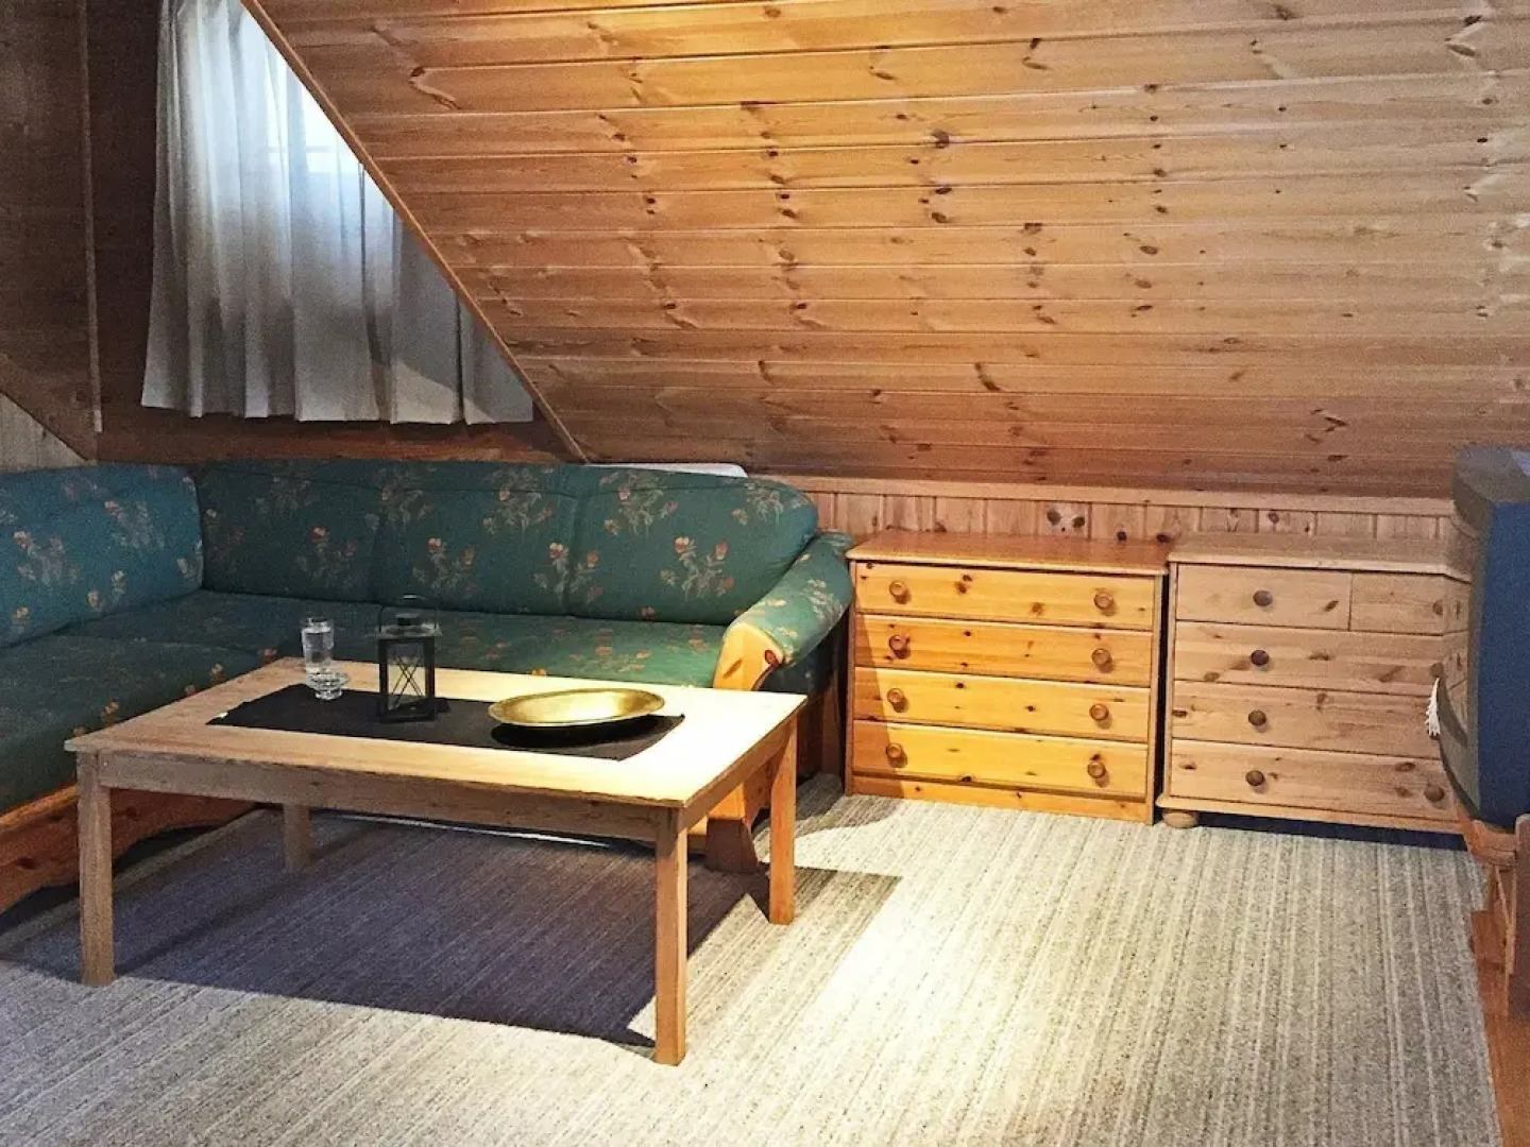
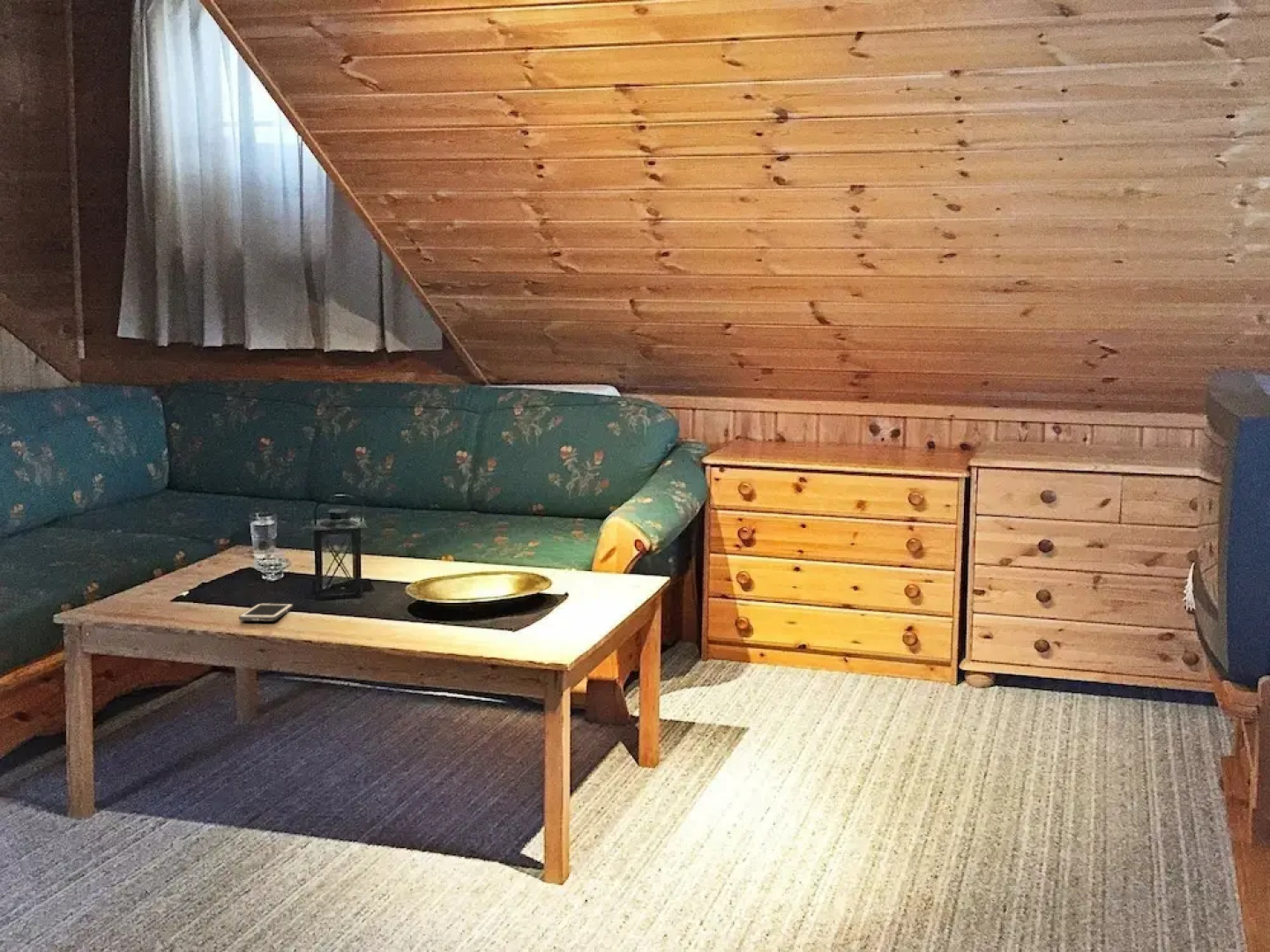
+ cell phone (266, 612)
